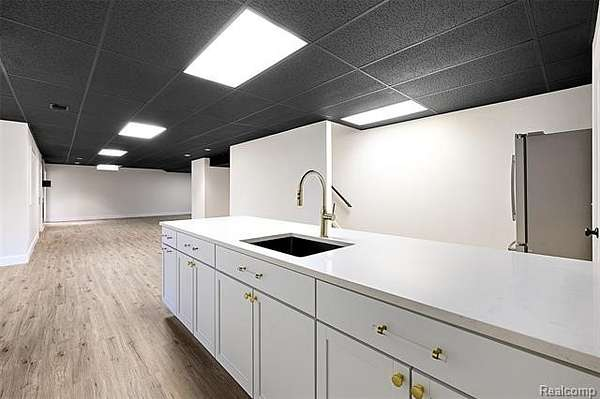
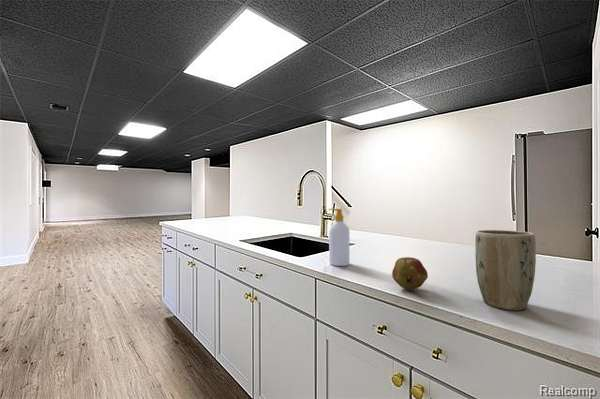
+ plant pot (504, 268)
+ soap bottle (338, 236)
+ fruit (409, 274)
